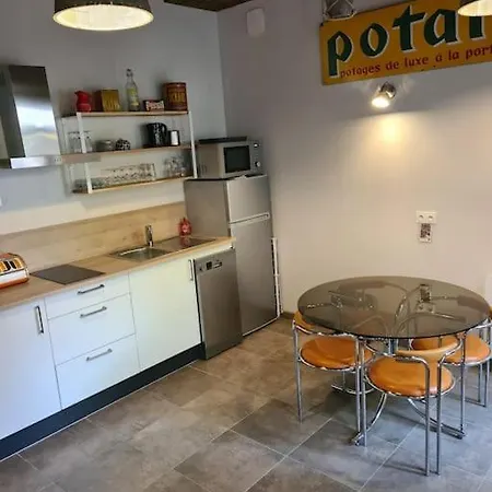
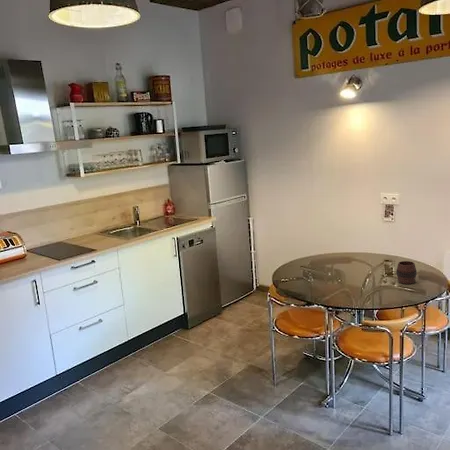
+ cup (406, 272)
